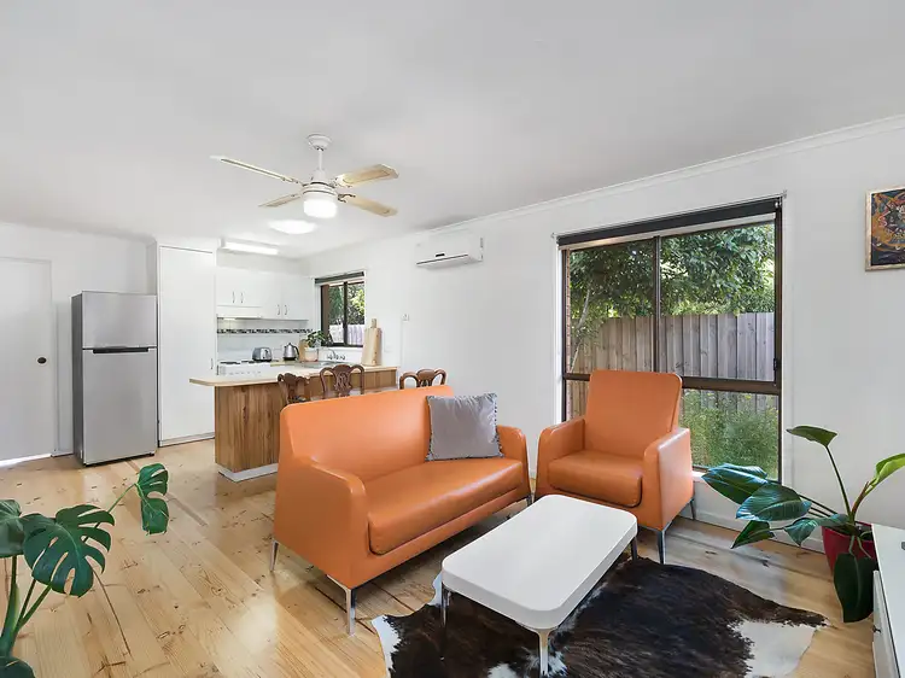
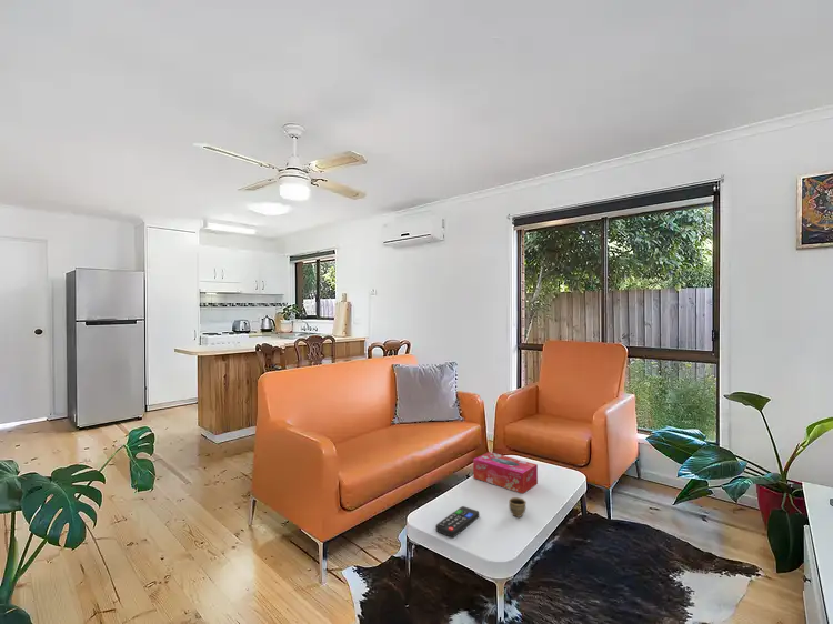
+ cup (519, 506)
+ remote control (458, 520)
+ tissue box (504, 471)
